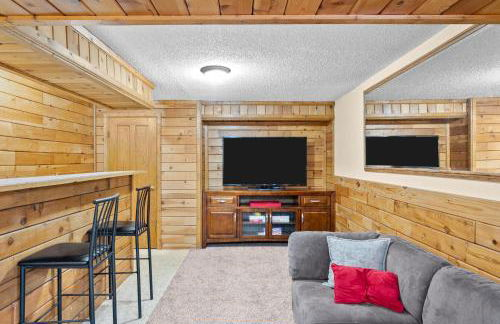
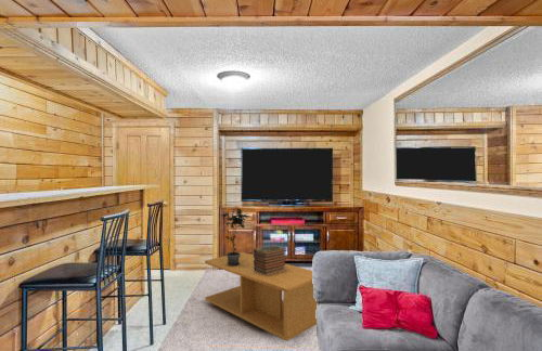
+ book stack (269, 259)
+ coffee table (260, 290)
+ potted plant (234, 235)
